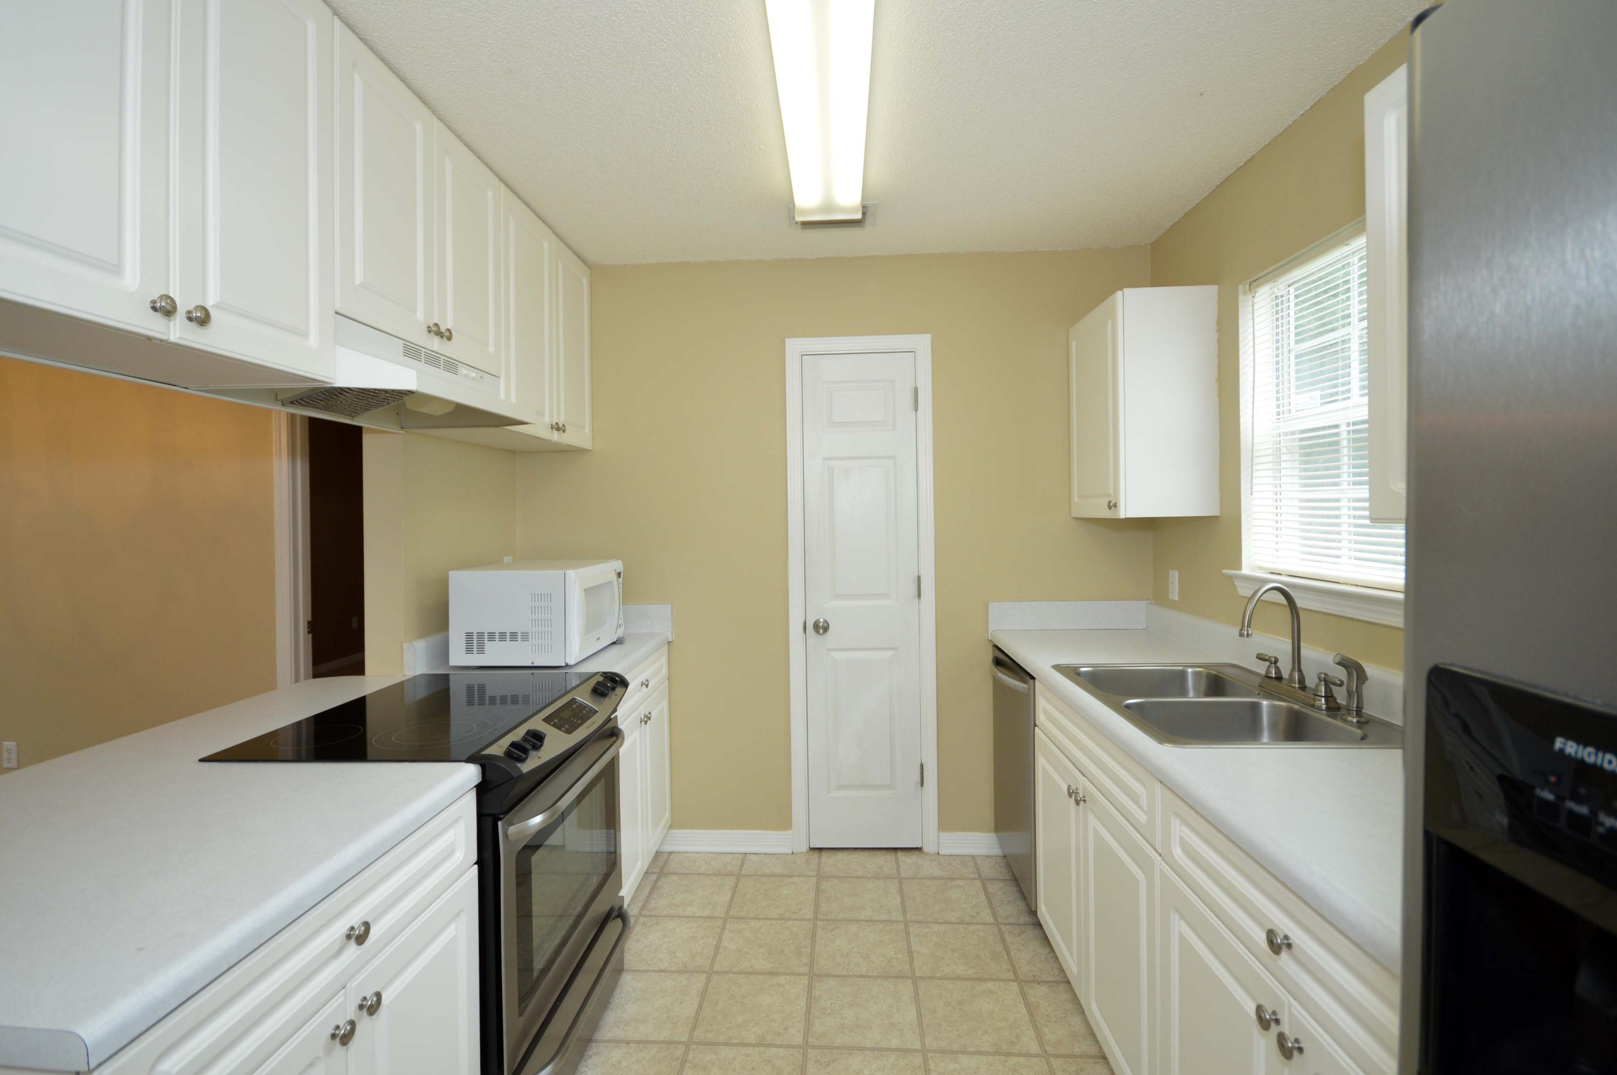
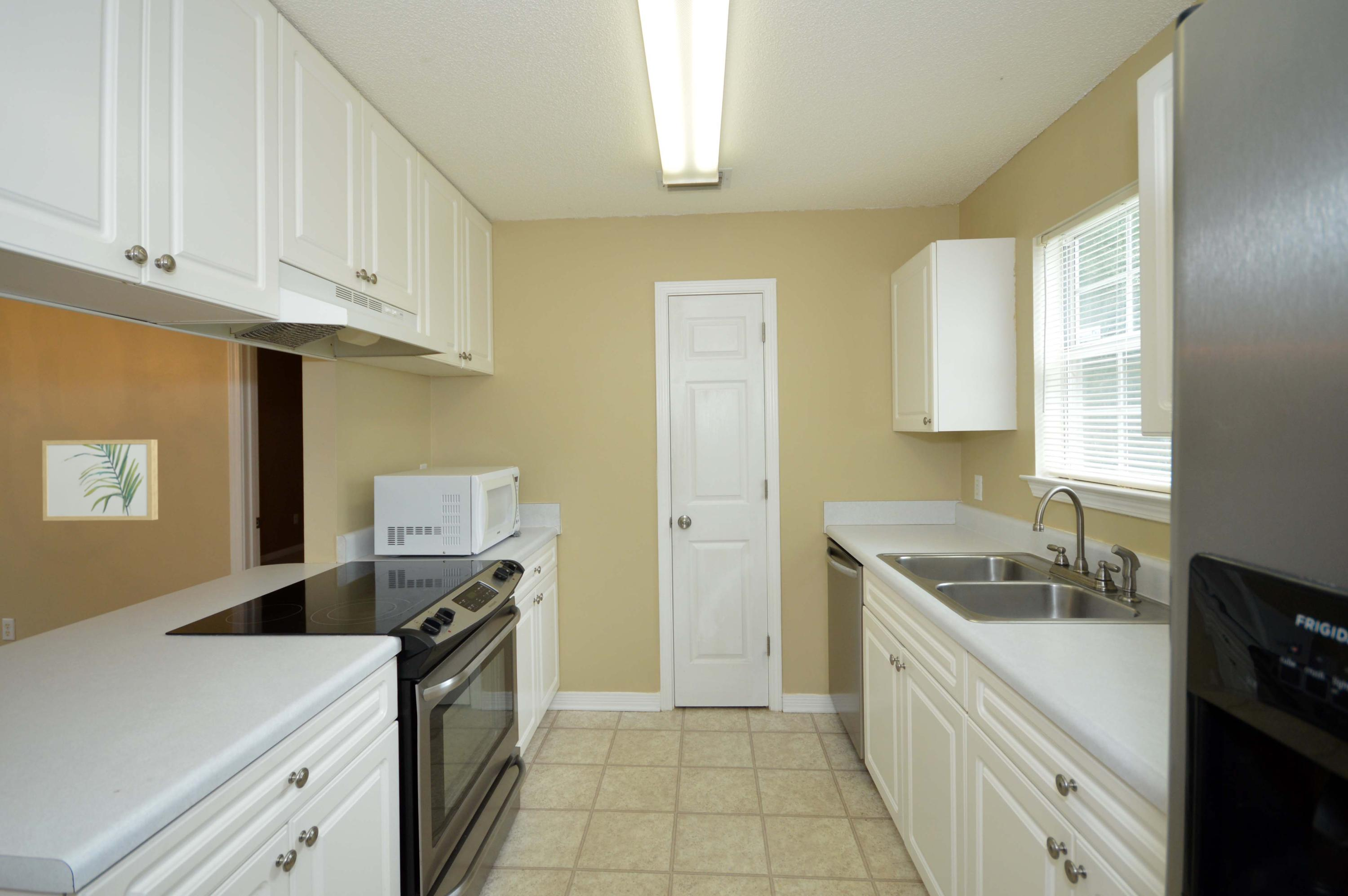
+ wall art (100, 480)
